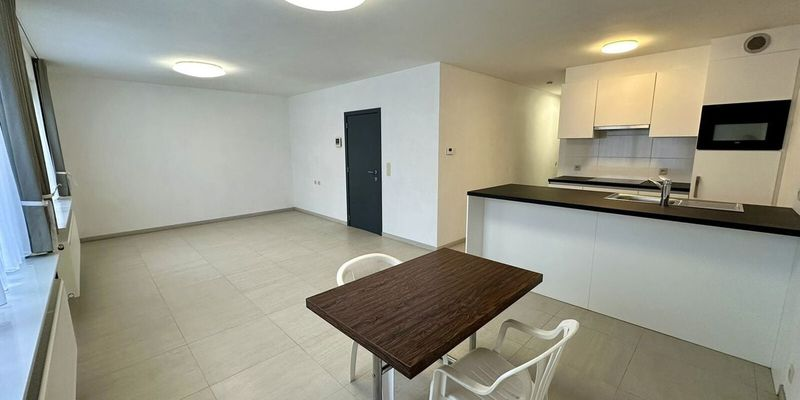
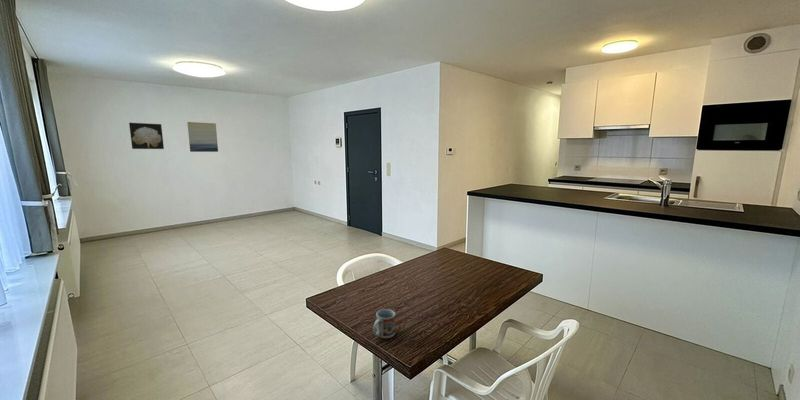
+ wall art (146, 136)
+ wall art (203, 137)
+ cup (383, 325)
